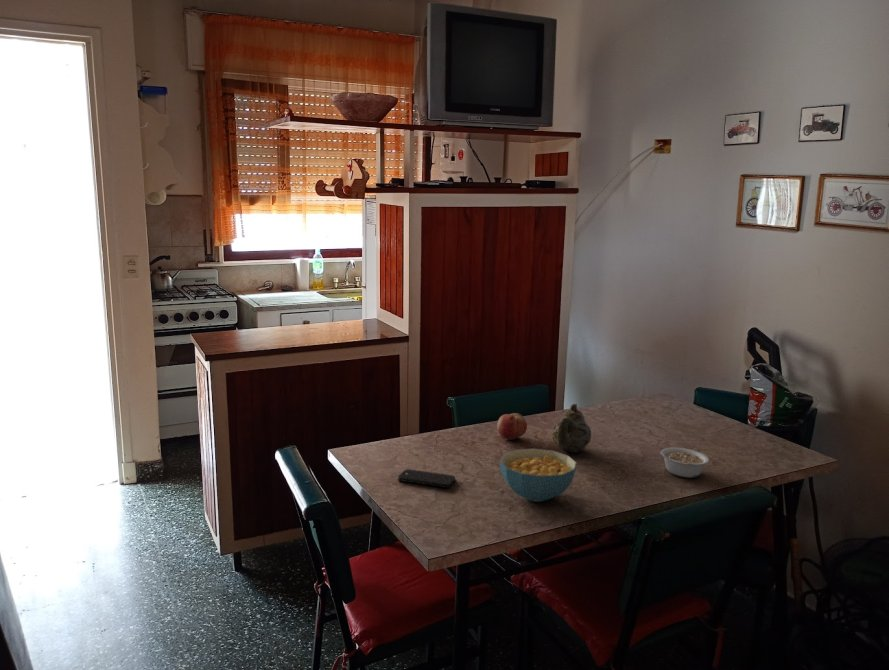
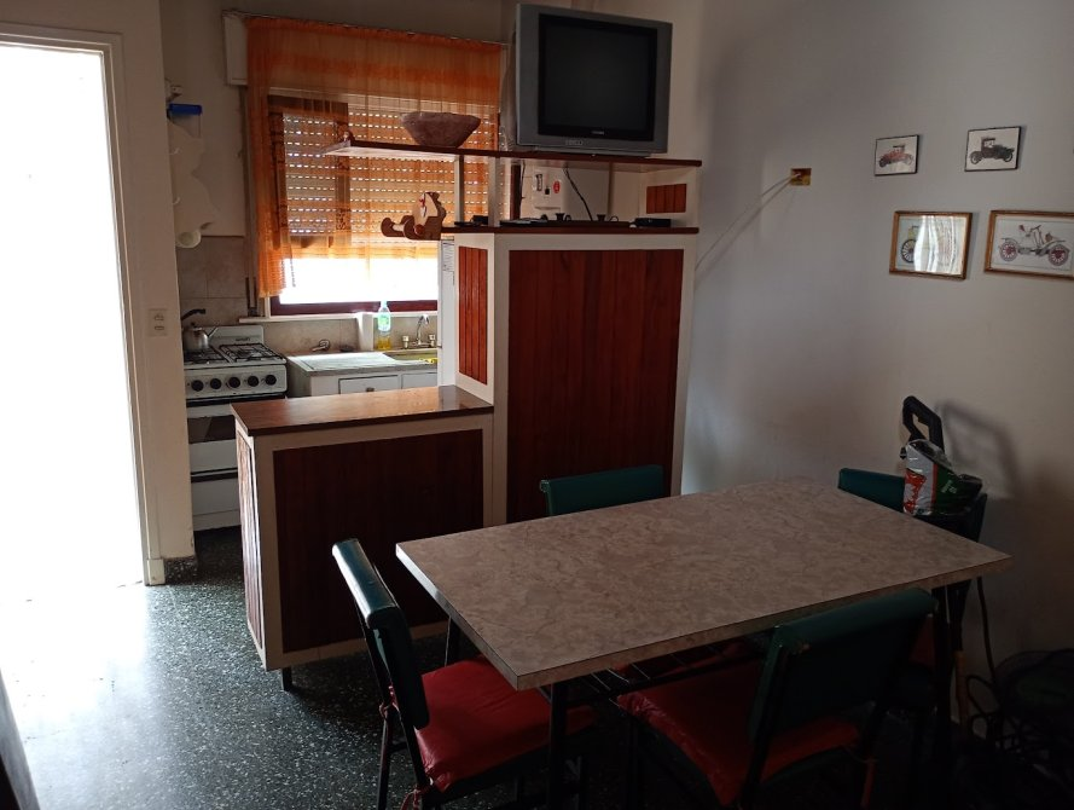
- legume (685, 462)
- smartphone (426, 478)
- fruit (511, 426)
- teapot (571, 427)
- cereal bowl (537, 479)
